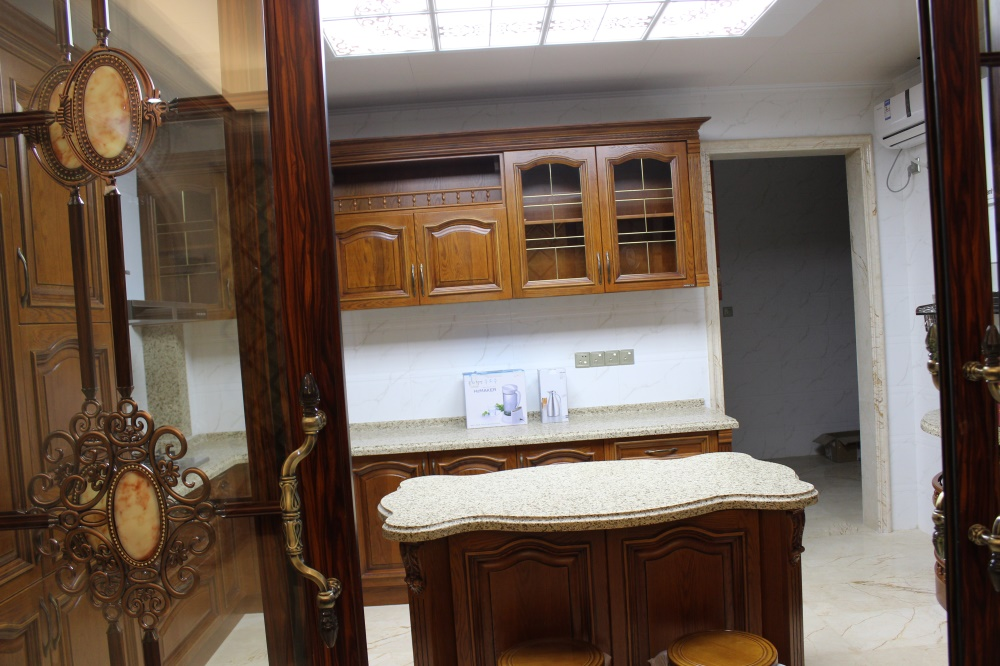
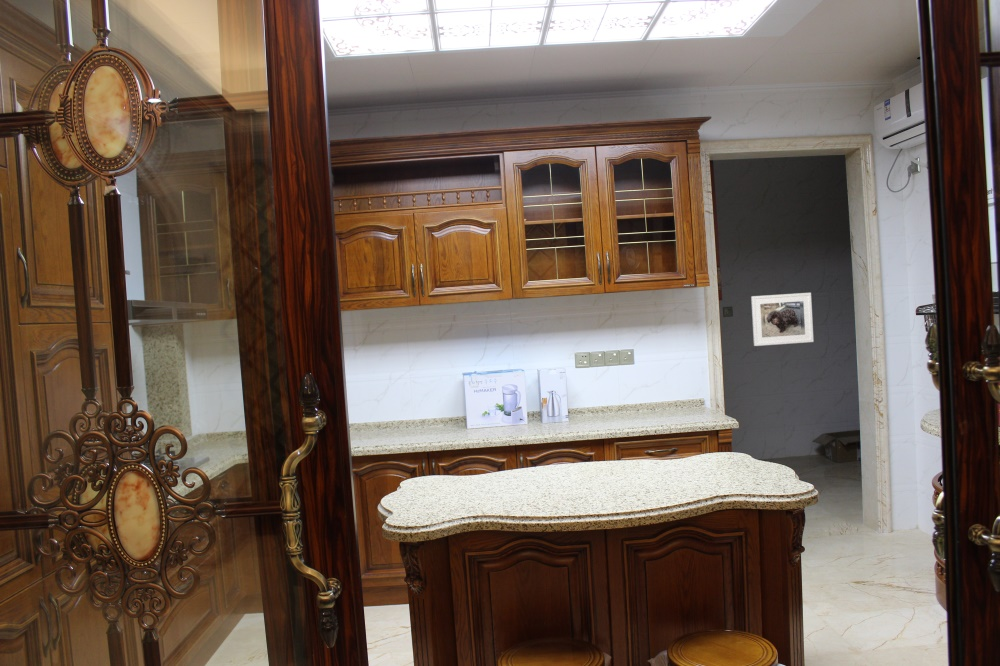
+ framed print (782, 319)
